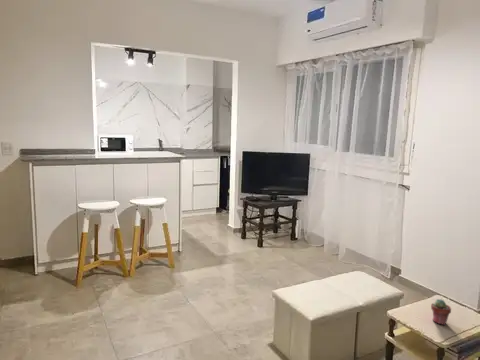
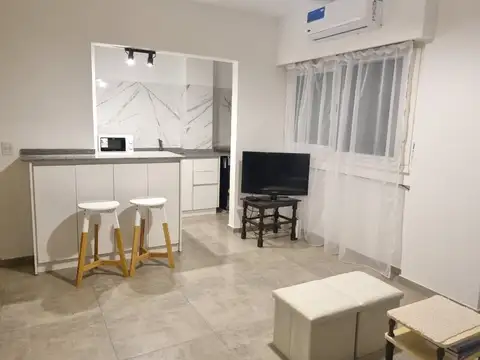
- potted succulent (440, 310)
